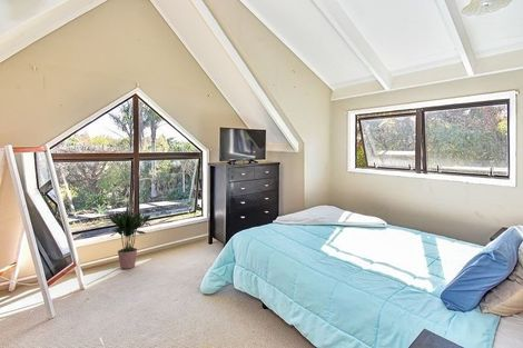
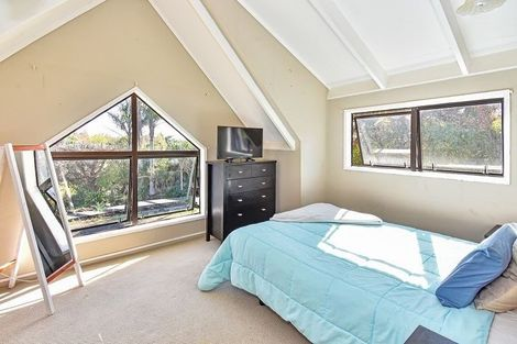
- potted plant (129, 237)
